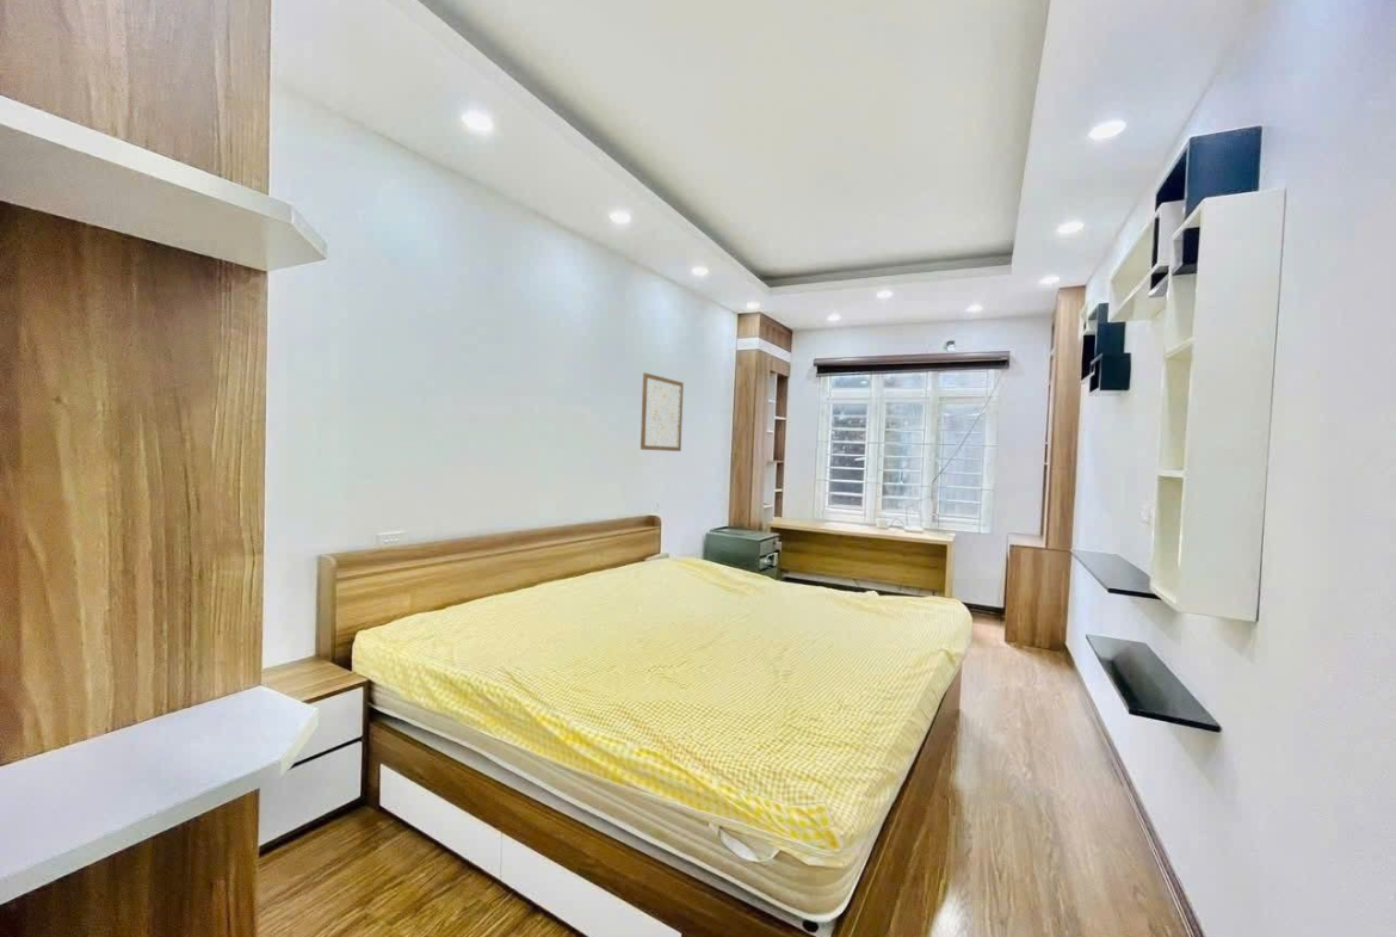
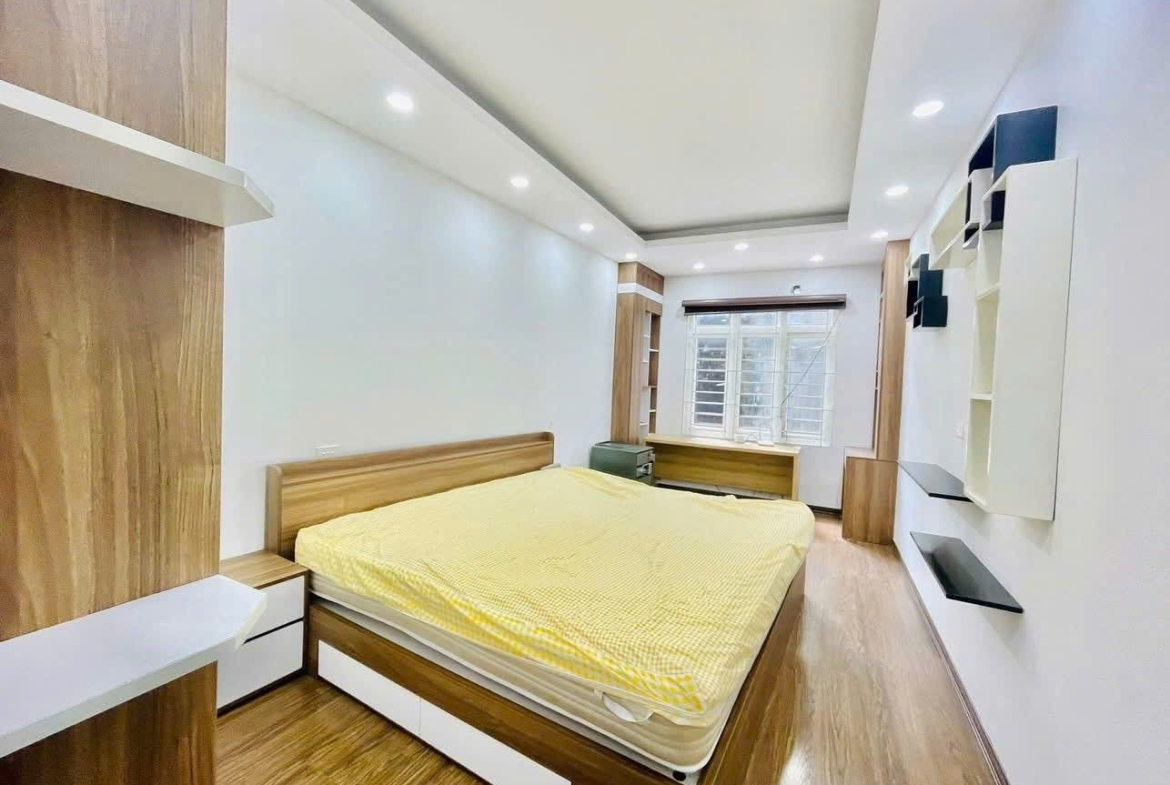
- wall art (661, 413)
